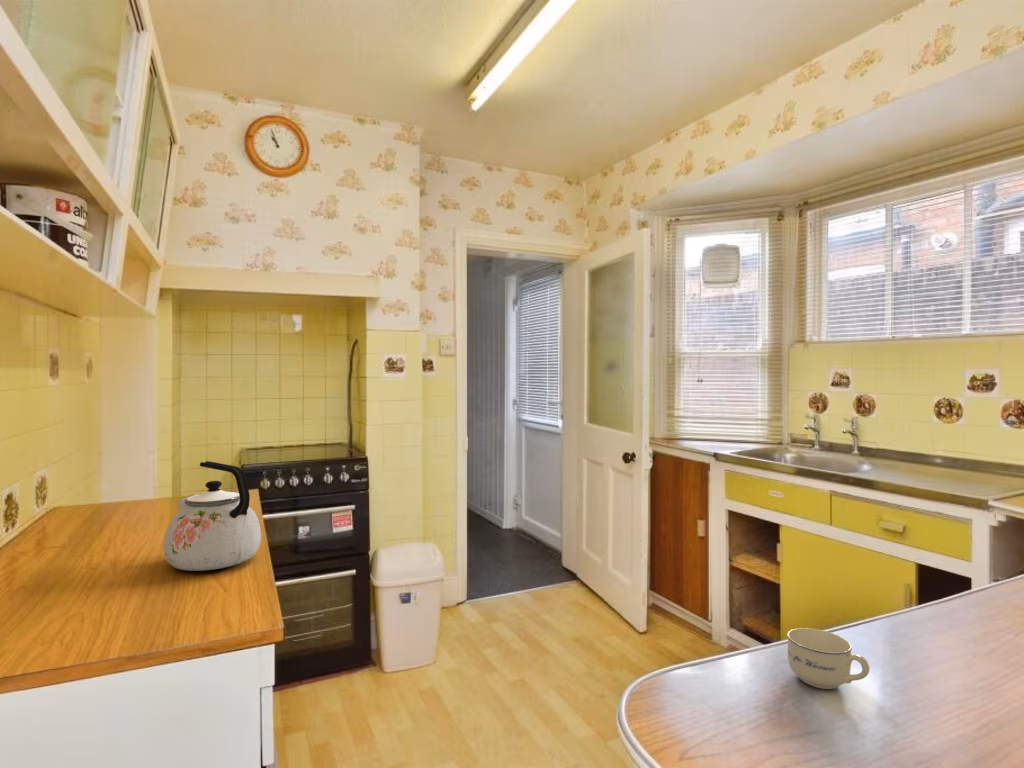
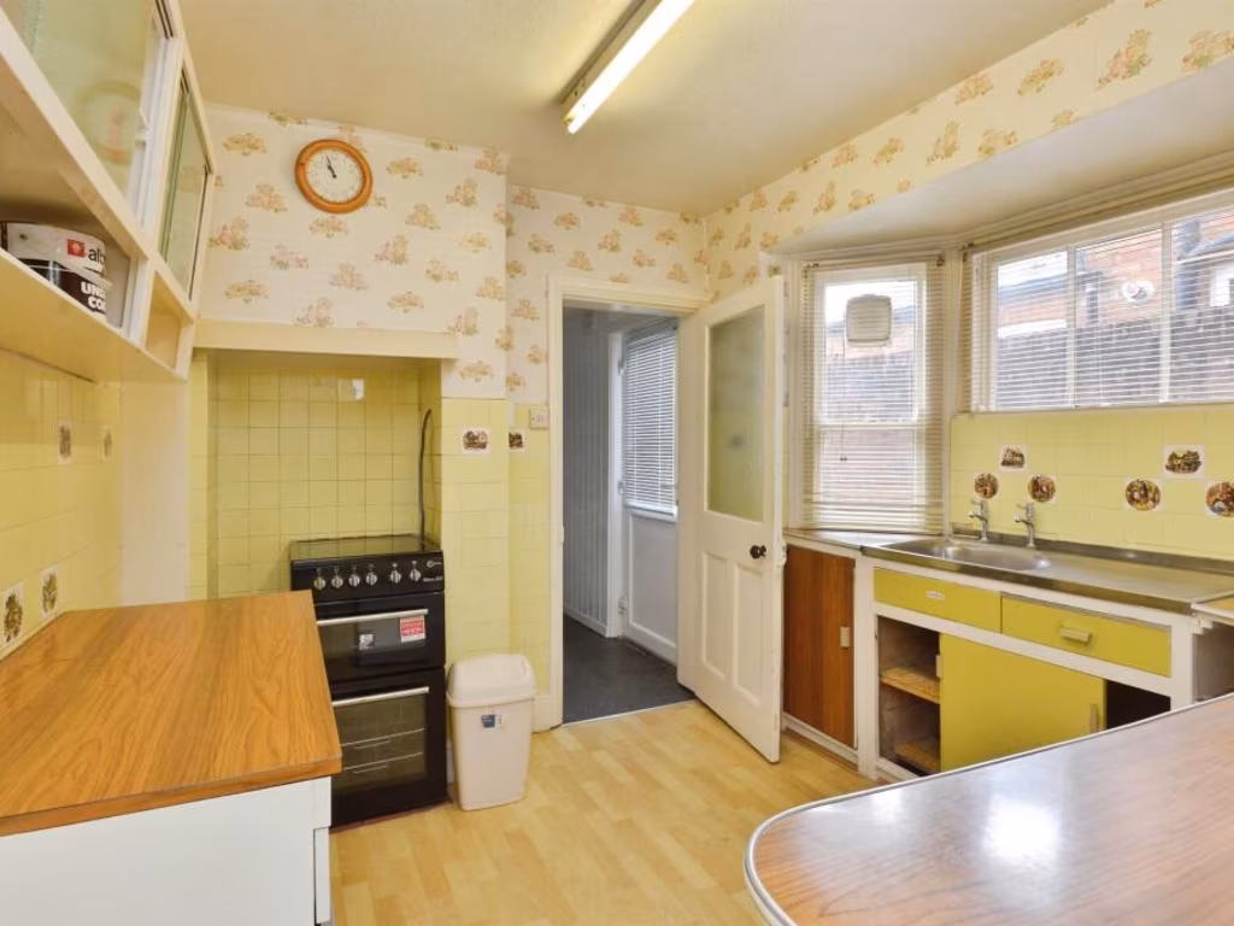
- cup (826, 663)
- kettle (212, 512)
